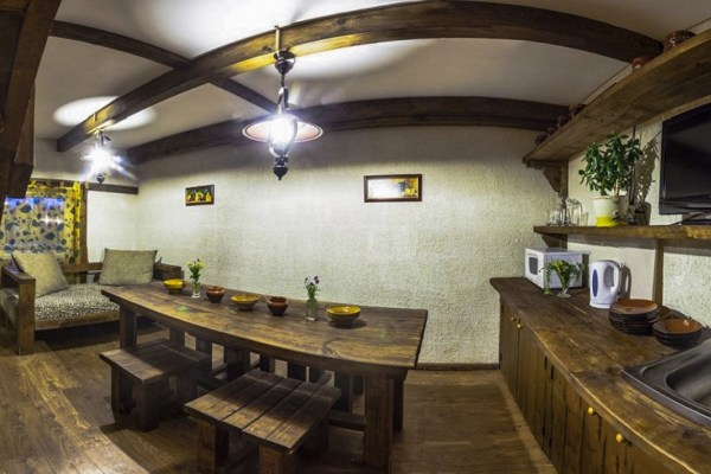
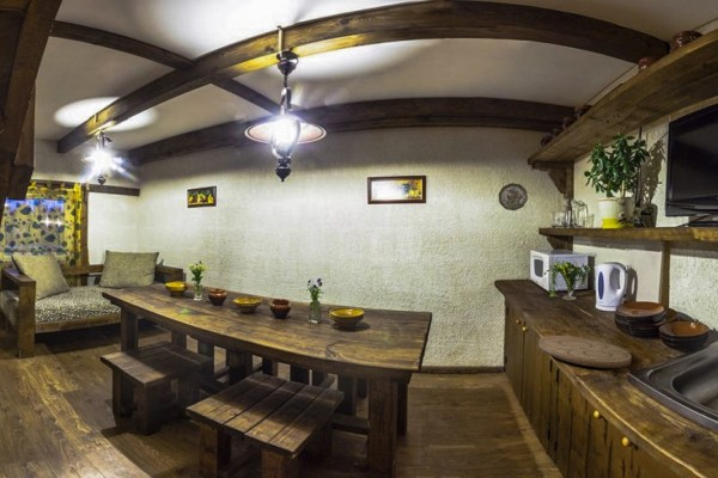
+ cutting board (582, 350)
+ decorative plate (512, 196)
